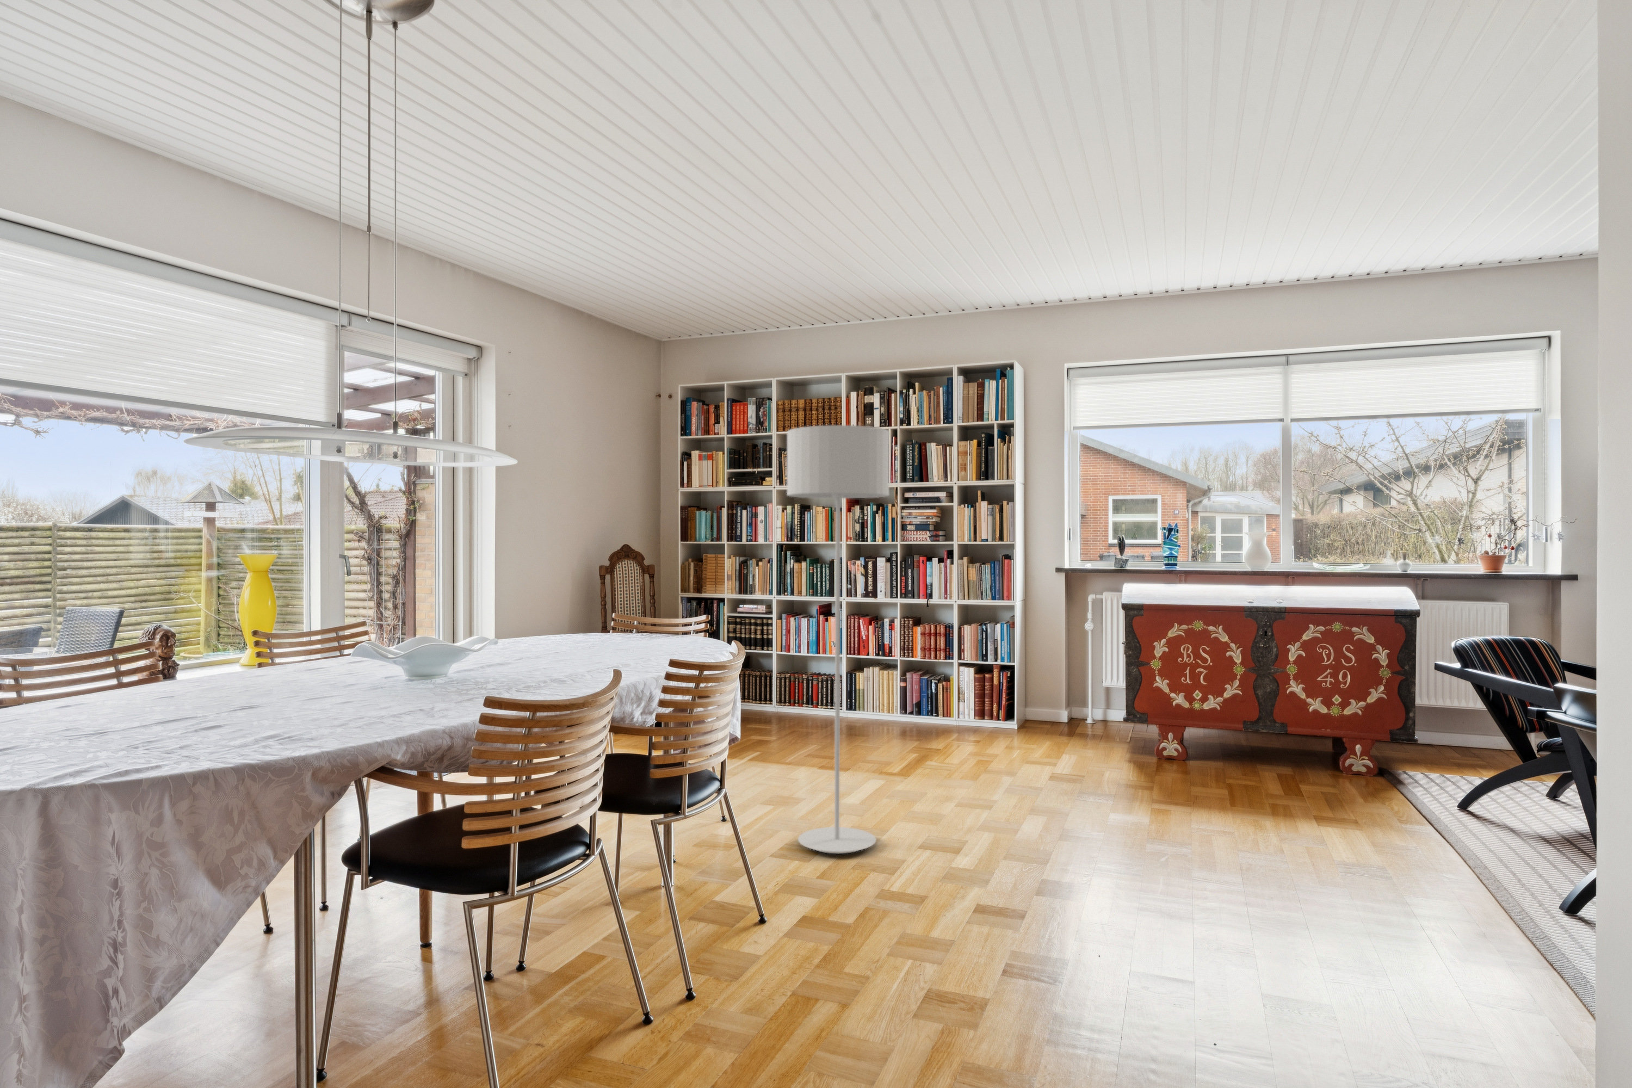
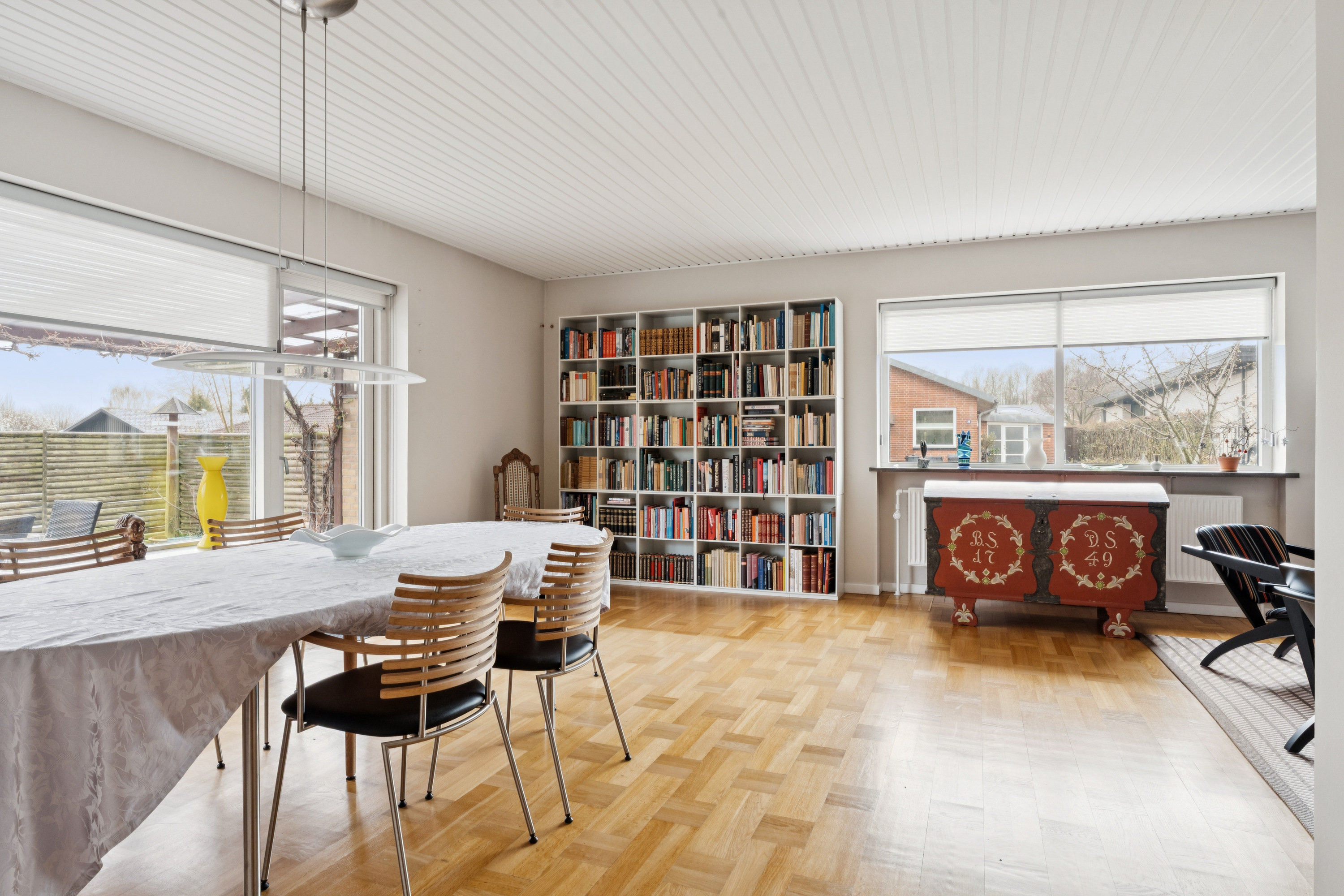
- floor lamp (837, 639)
